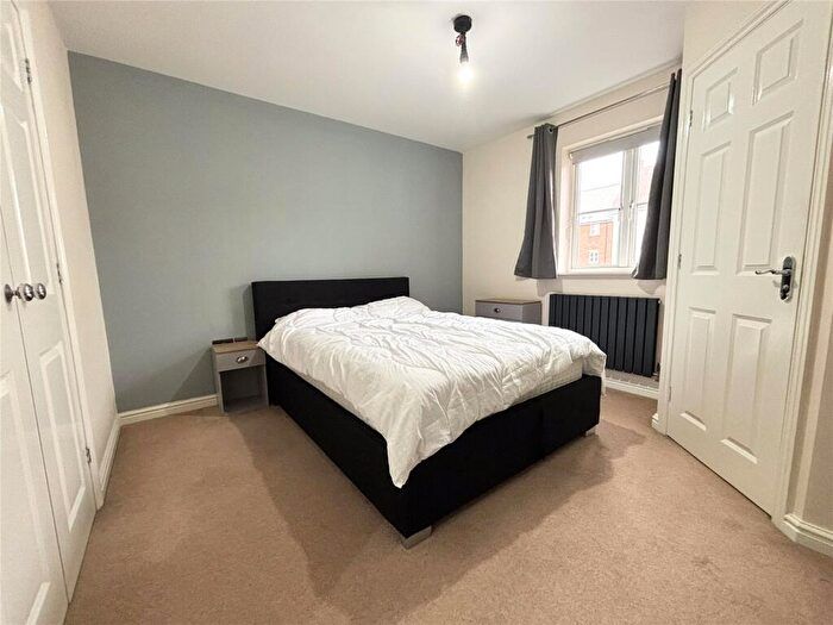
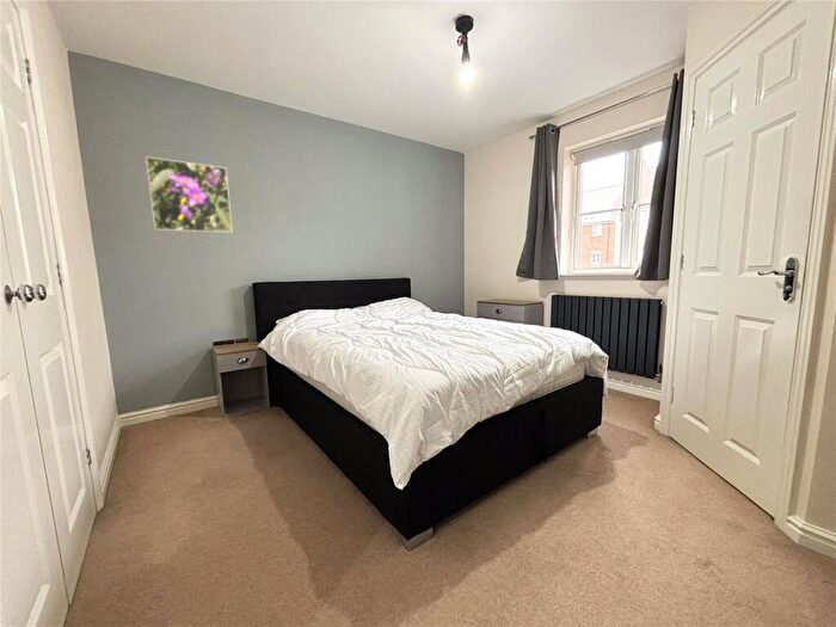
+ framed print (191, 197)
